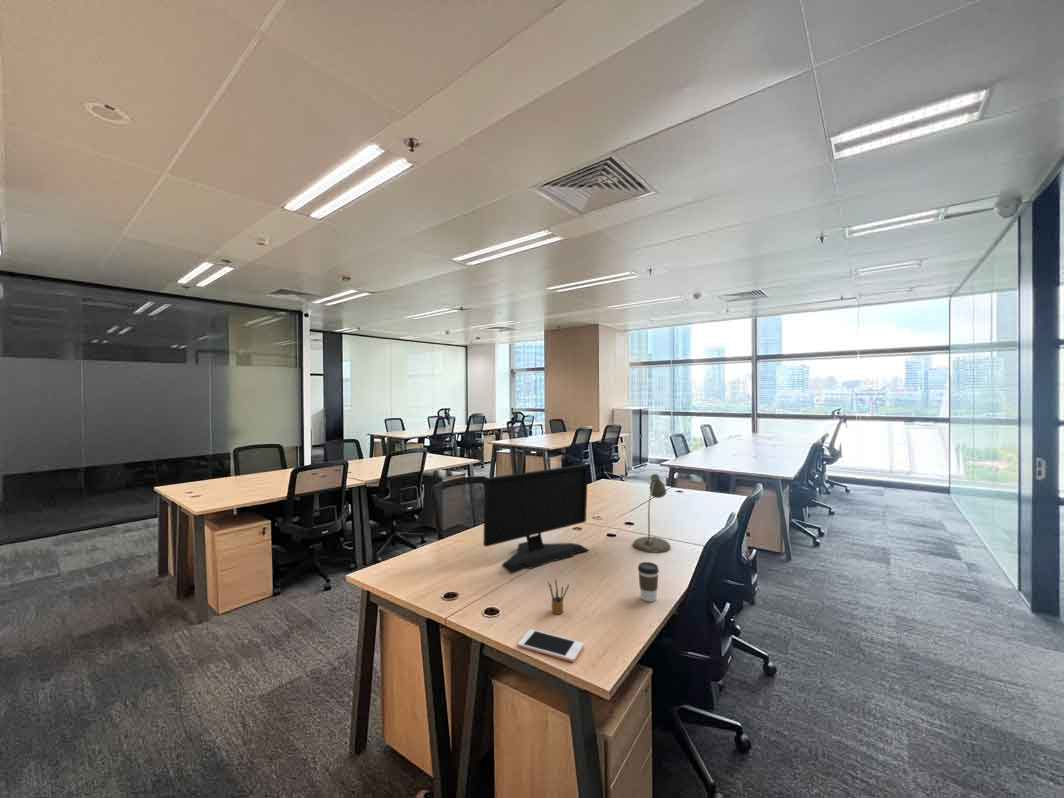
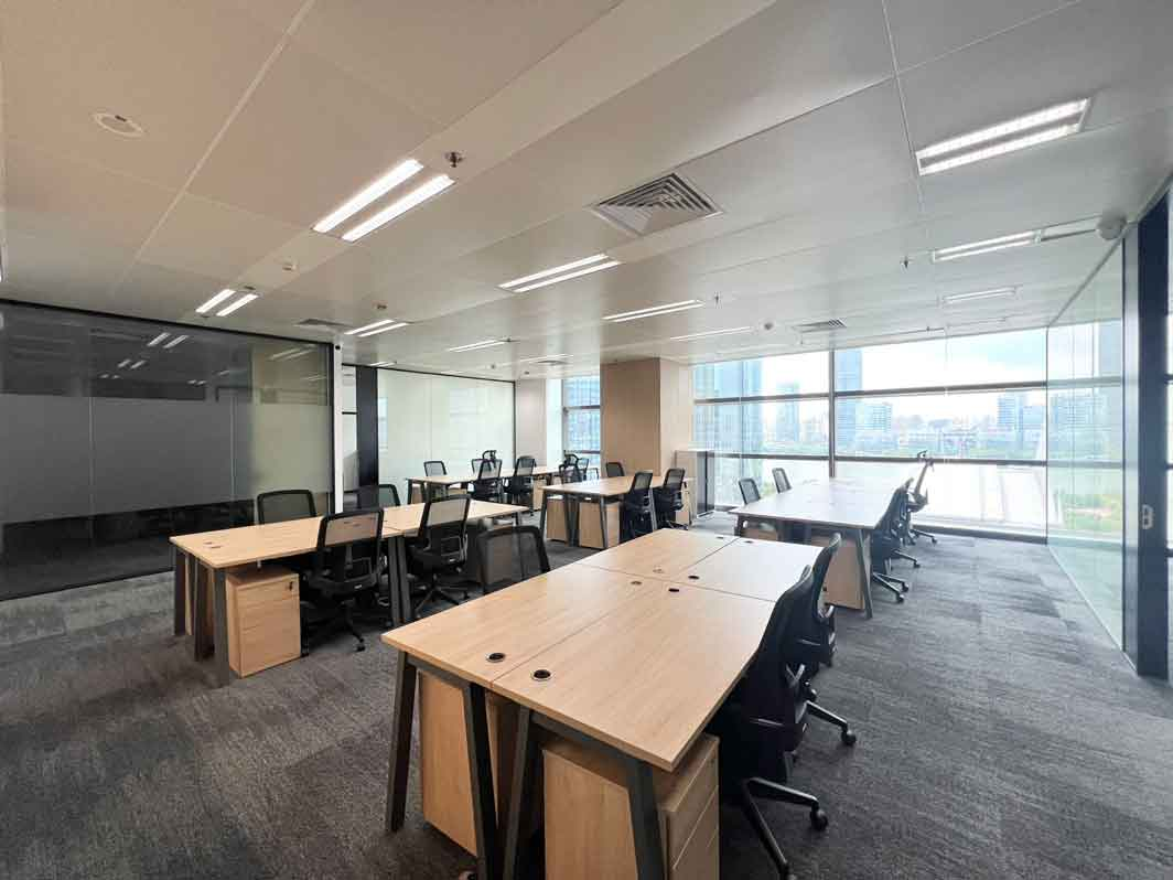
- desk lamp (649, 509)
- cell phone (550, 644)
- computer monitor (537, 512)
- pencil box (558, 596)
- coffee cup (648, 581)
